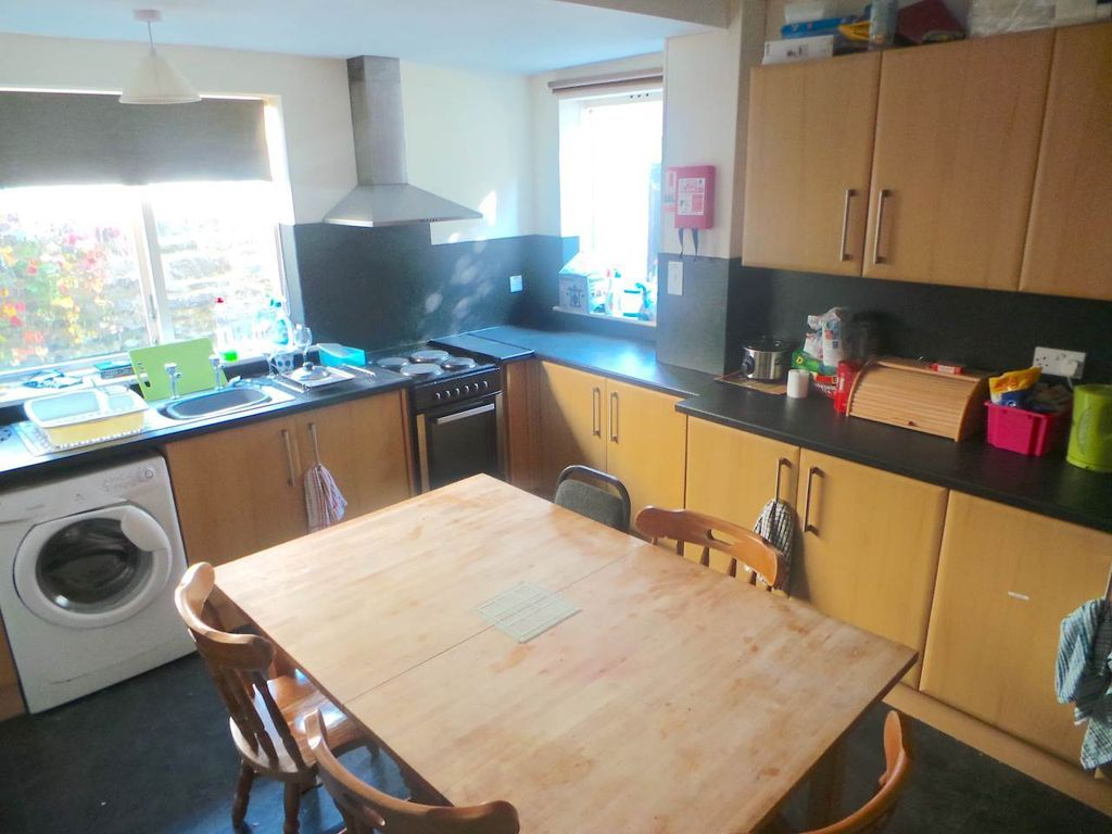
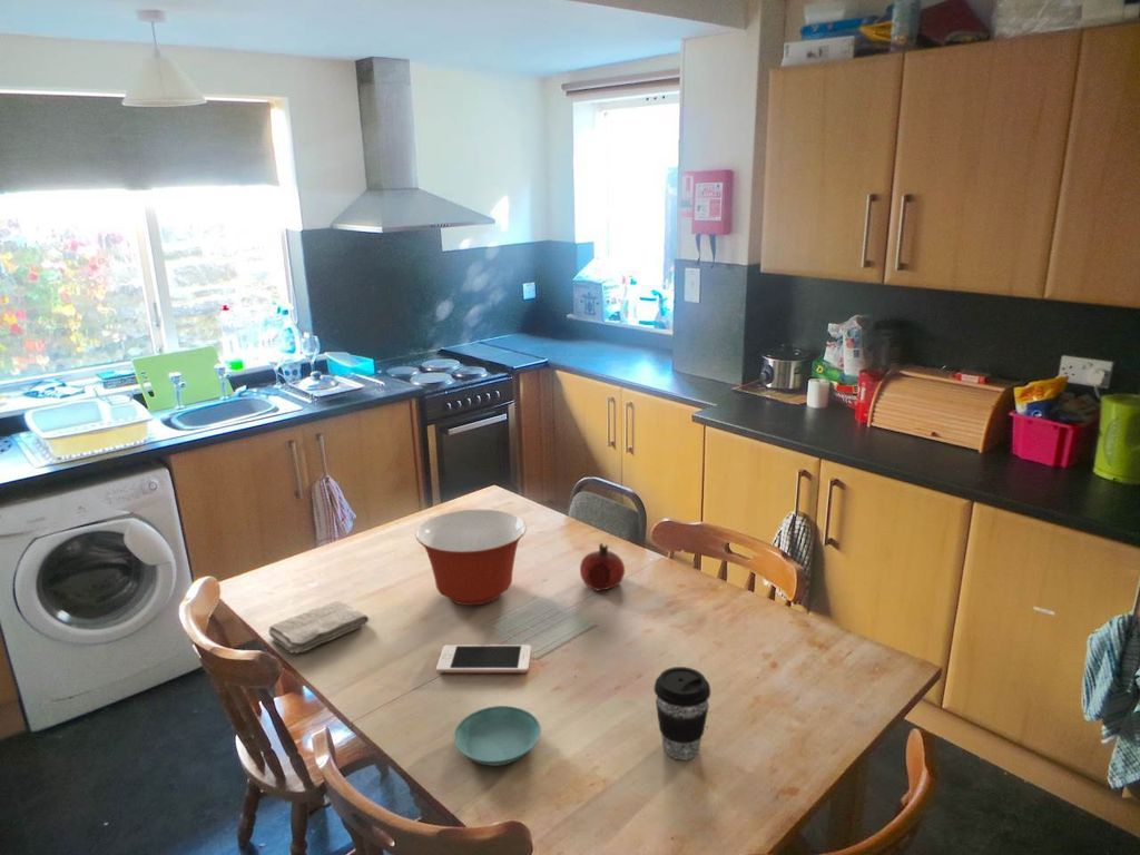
+ fruit (602, 563)
+ coffee cup (681, 714)
+ cell phone (484, 658)
+ saucer (498, 738)
+ washcloth (317, 625)
+ mixing bowl (472, 560)
